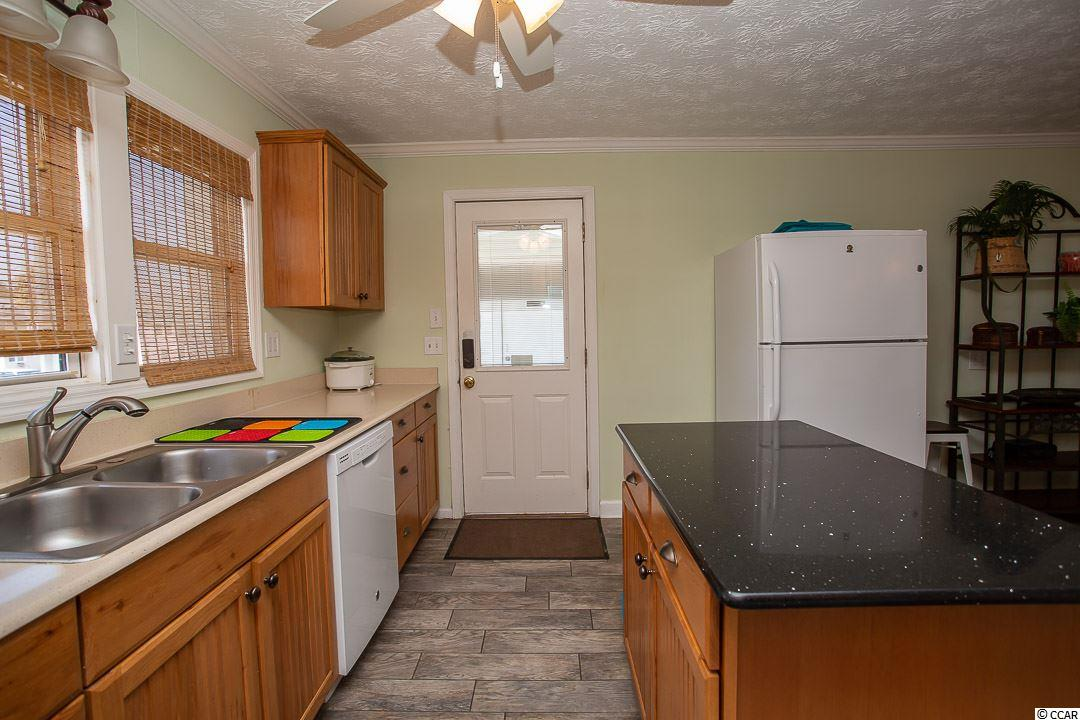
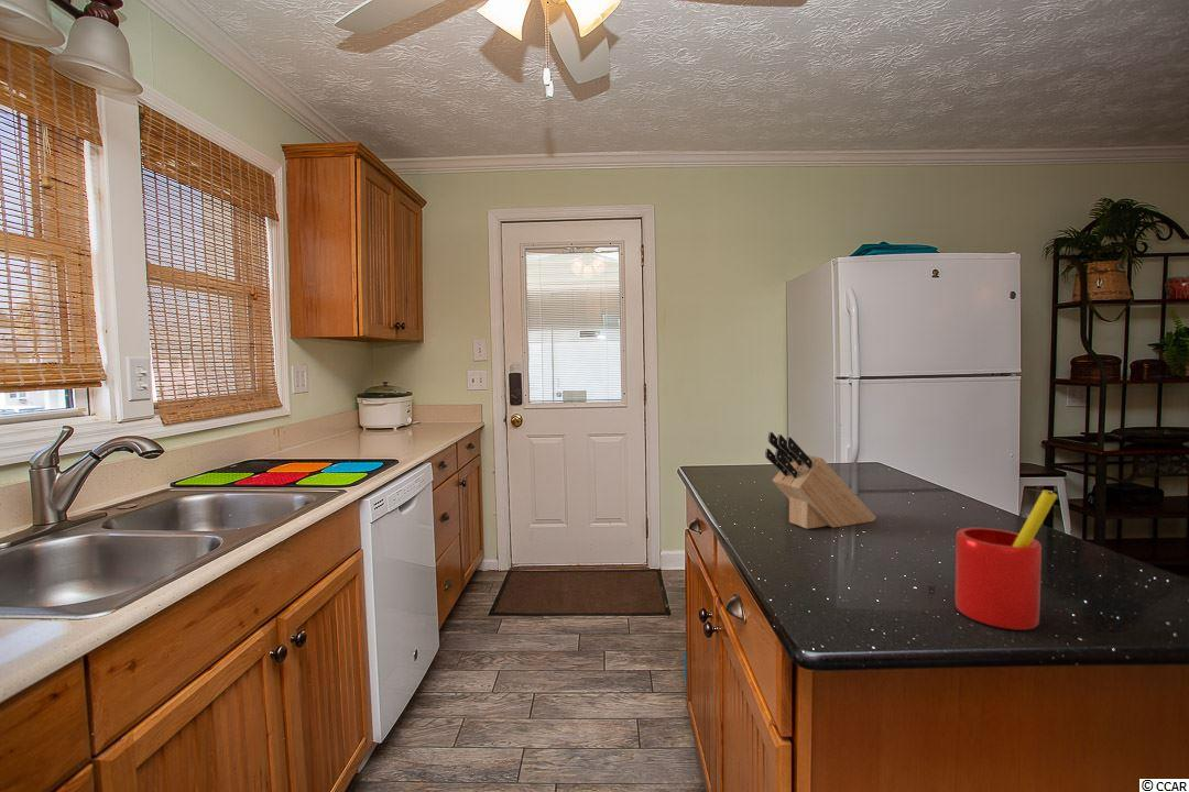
+ knife block (817, 476)
+ straw (1004, 550)
